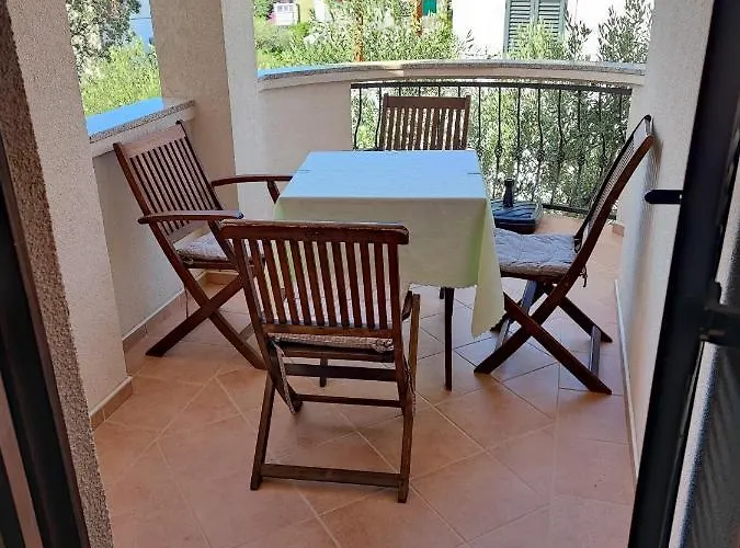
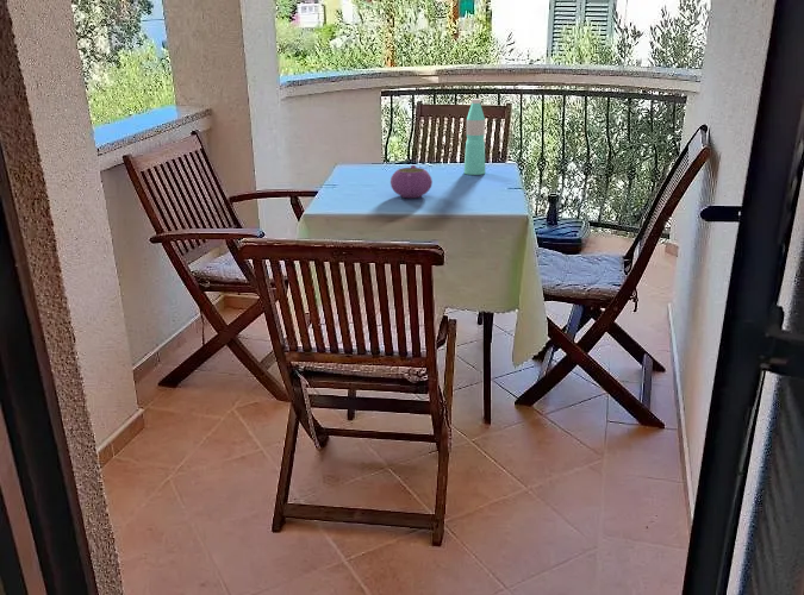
+ teapot (411, 182)
+ water bottle (475, 136)
